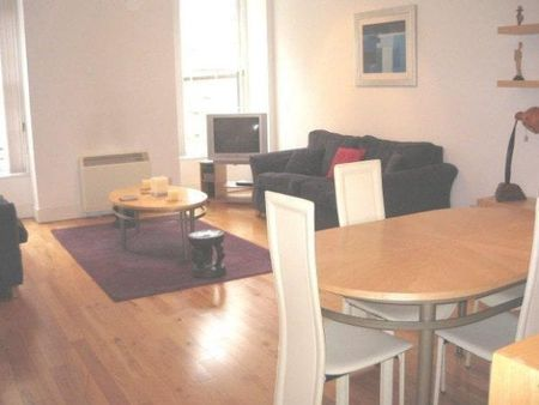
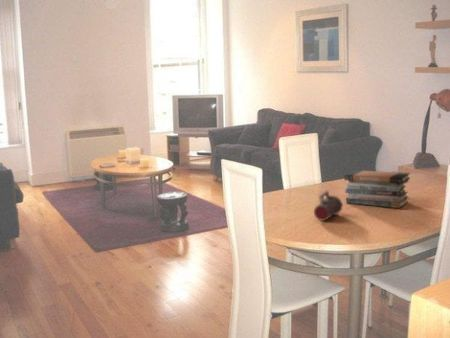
+ book stack (376, 188)
+ beer mug (327, 204)
